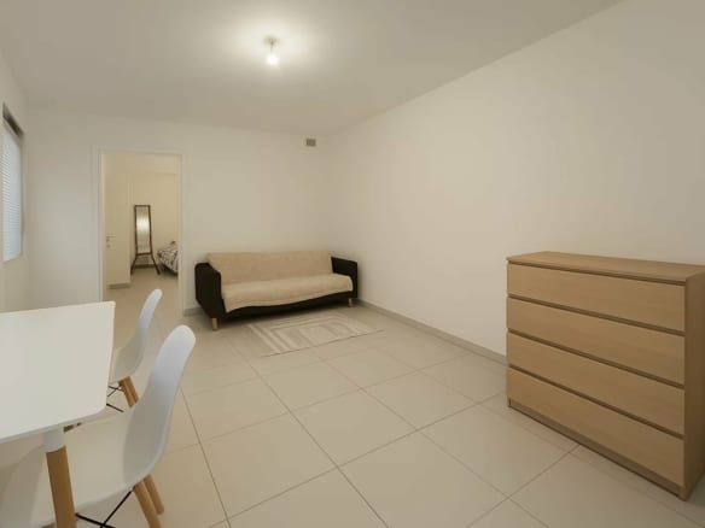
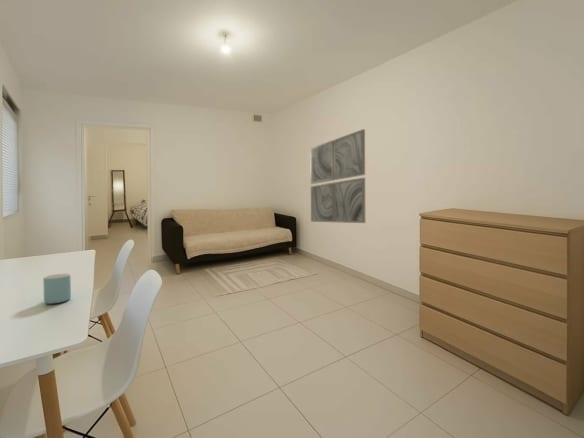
+ mug (58, 287)
+ wall art (335, 182)
